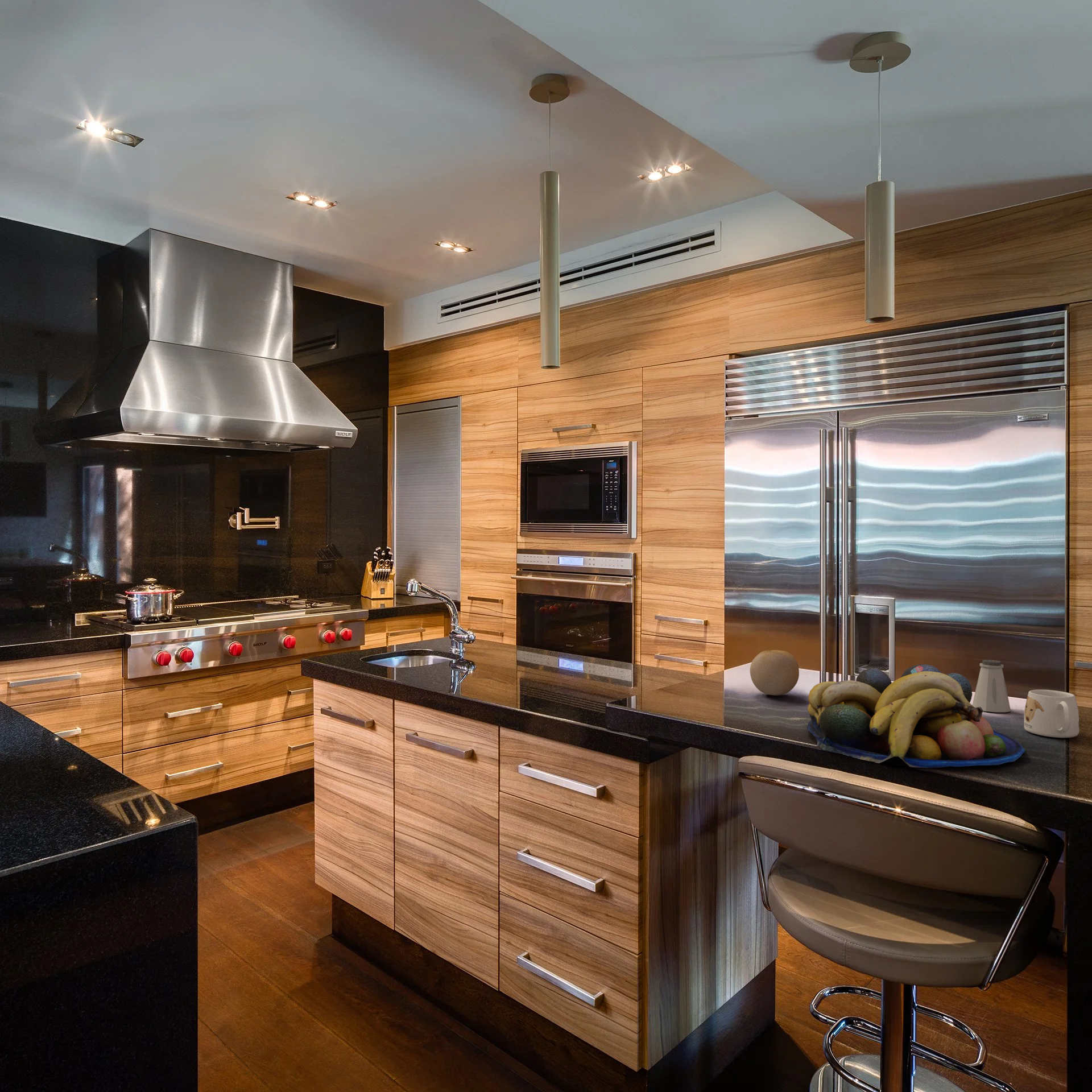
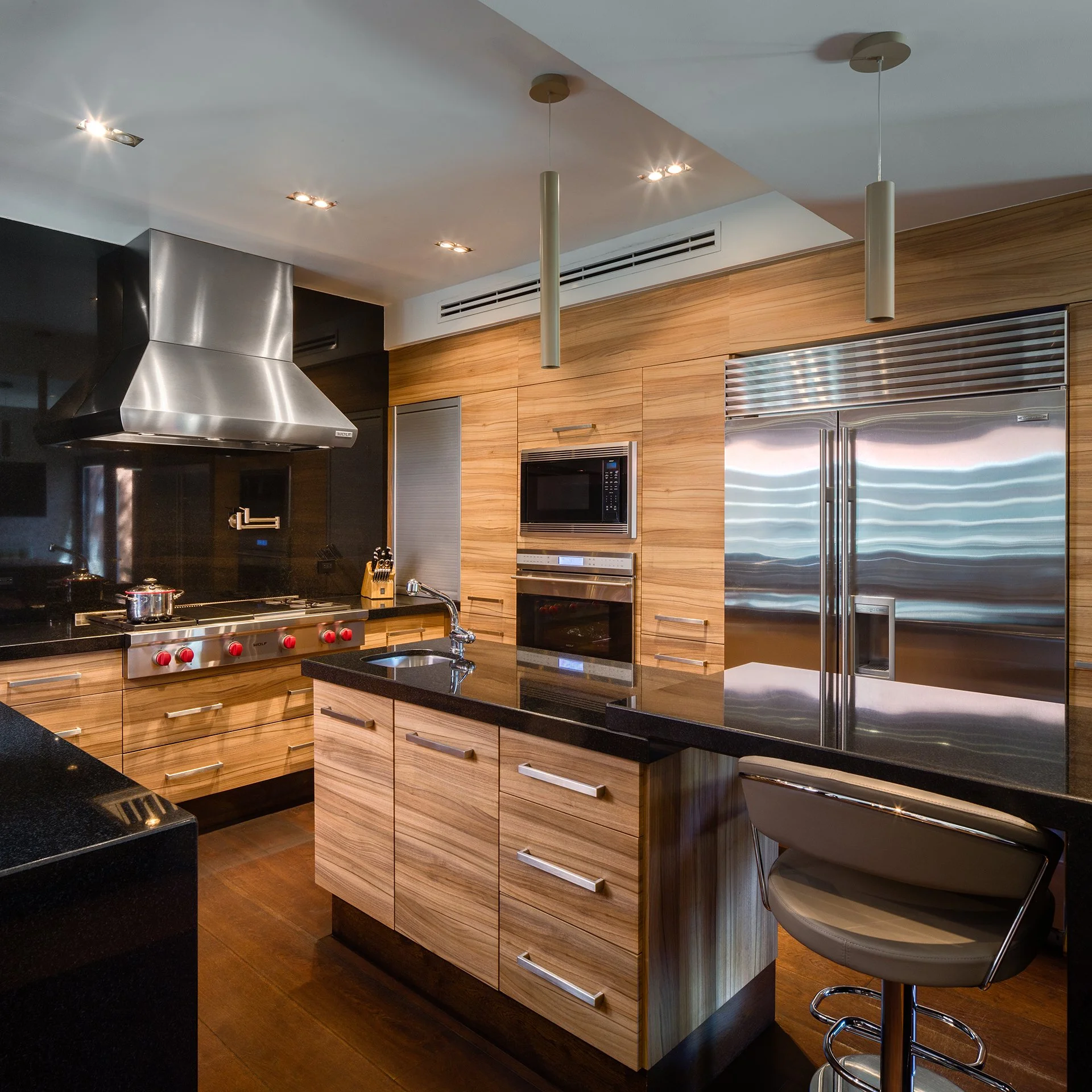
- saltshaker (991, 685)
- fruit bowl (911, 705)
- fruit (774, 673)
- mug (1054, 715)
